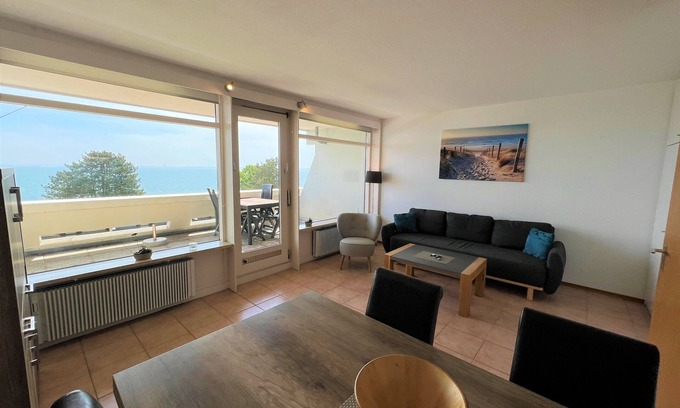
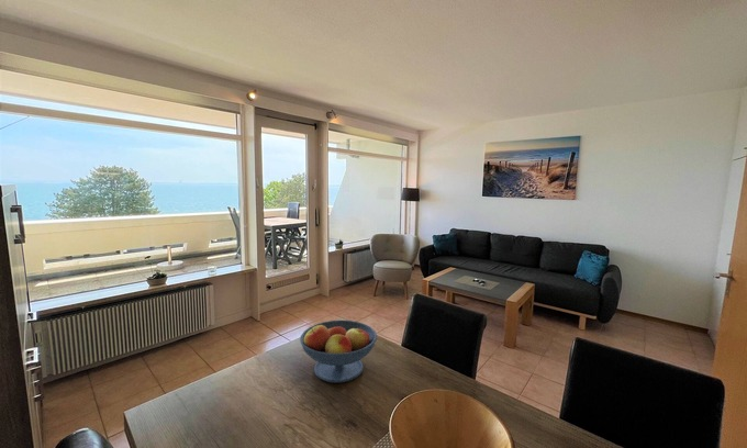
+ fruit bowl (338, 346)
